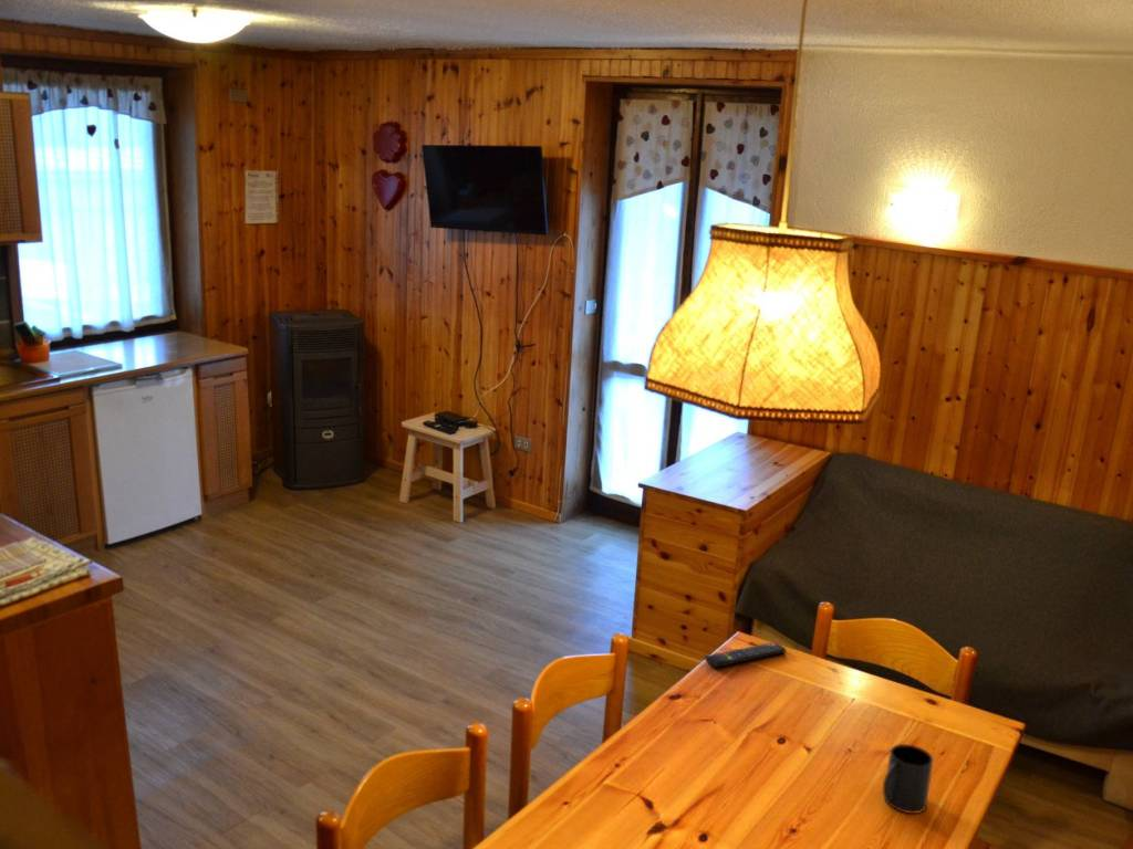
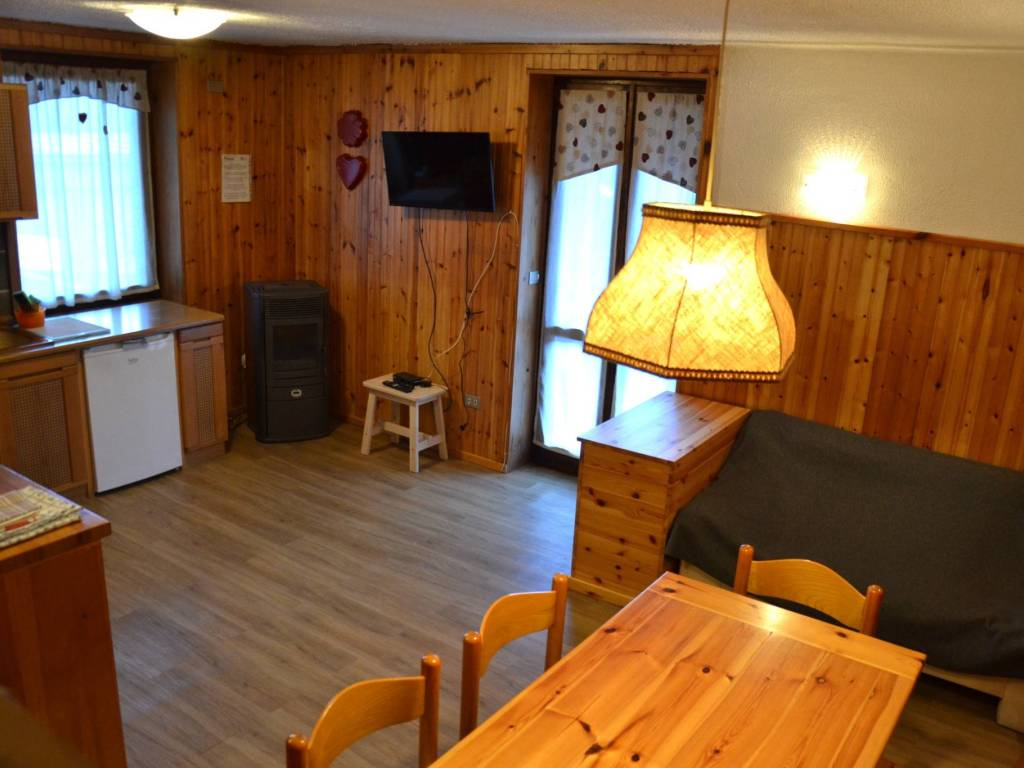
- remote control (746, 654)
- mug (903, 779)
